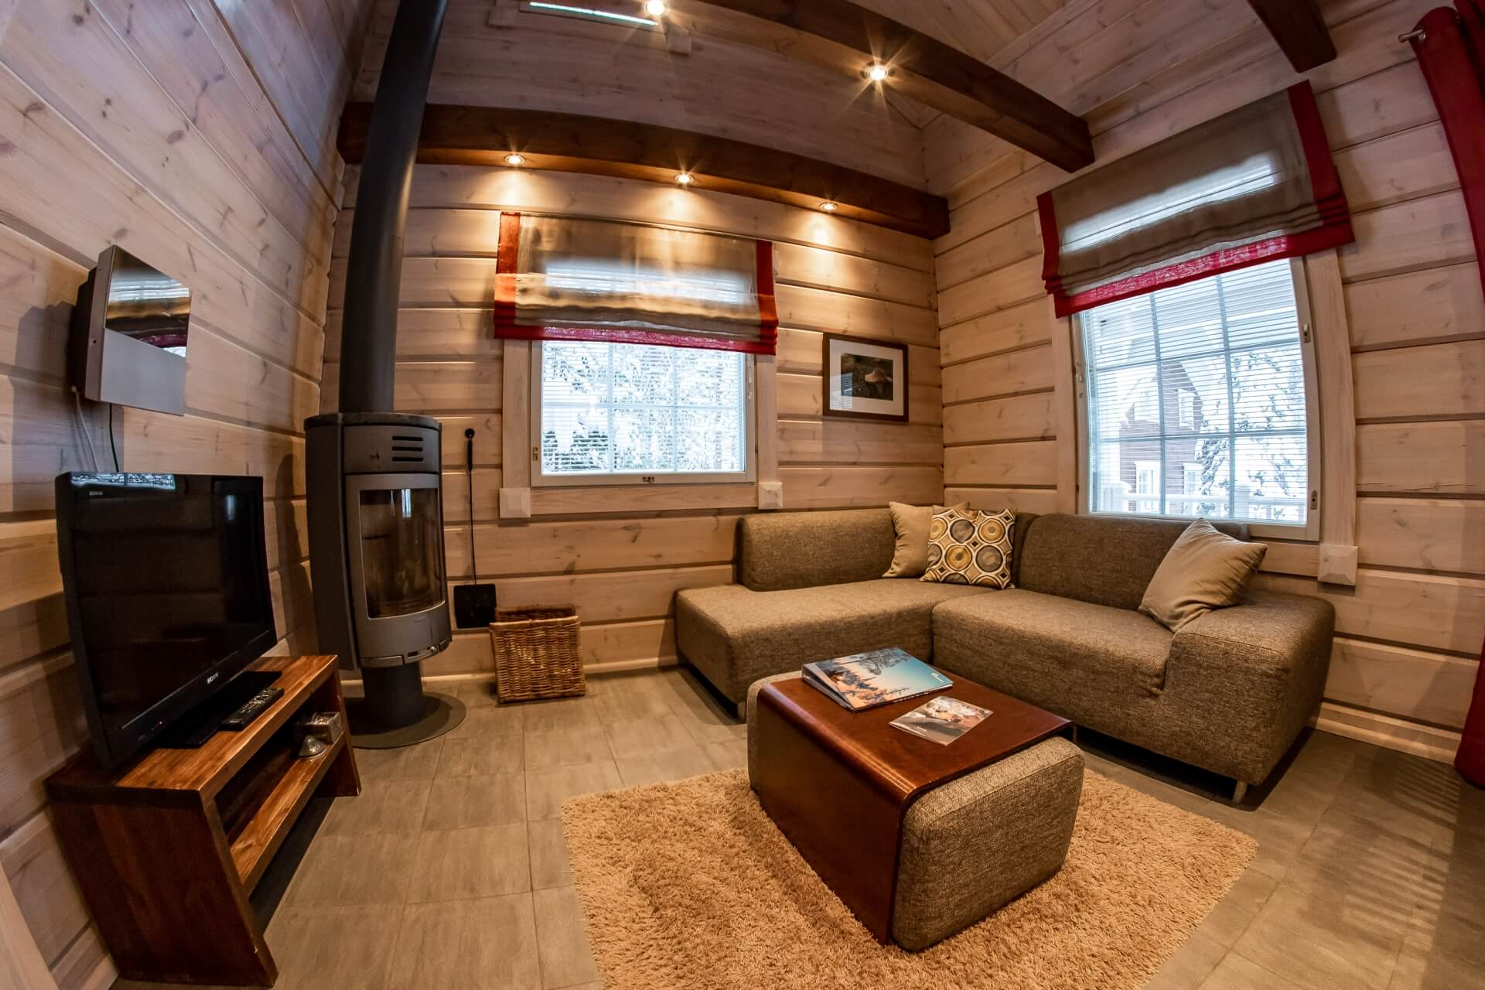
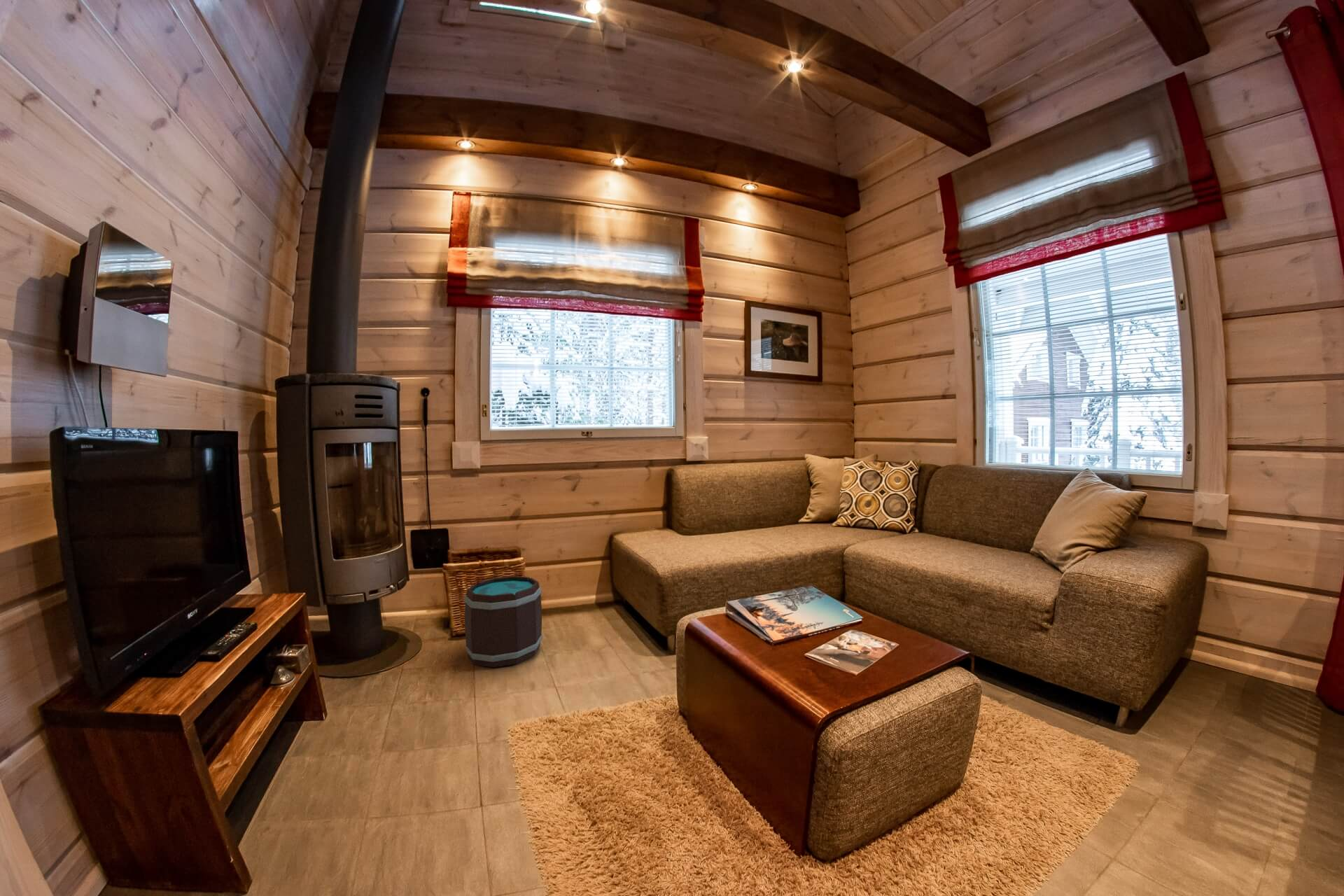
+ bucket (504, 618)
